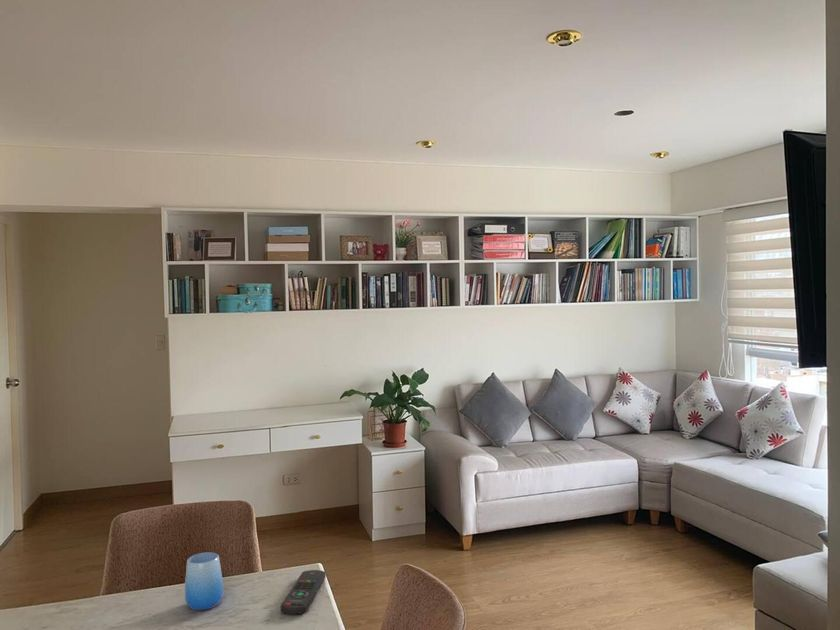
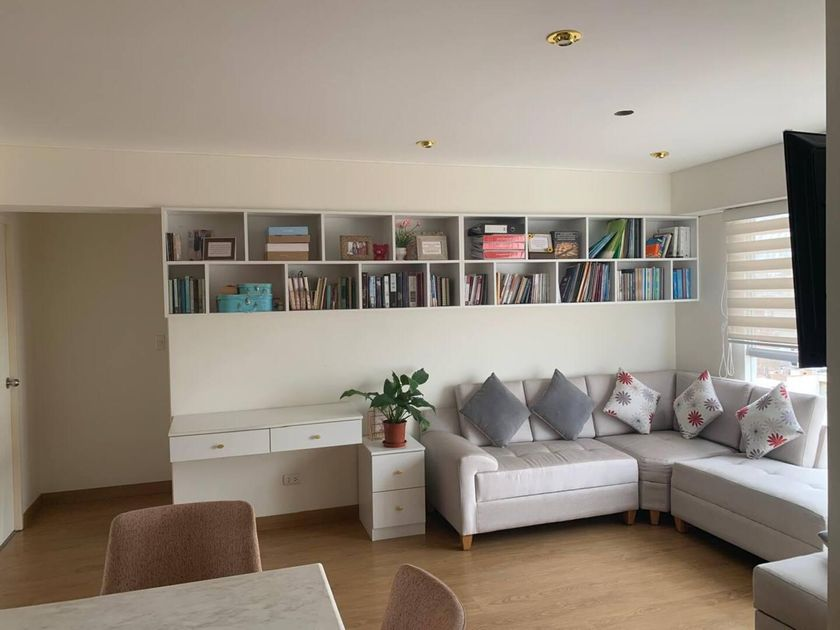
- cup (203, 580)
- remote control (304, 590)
